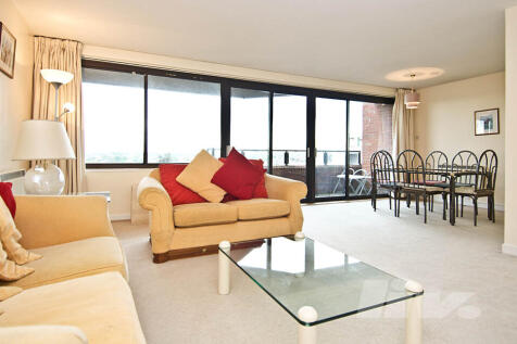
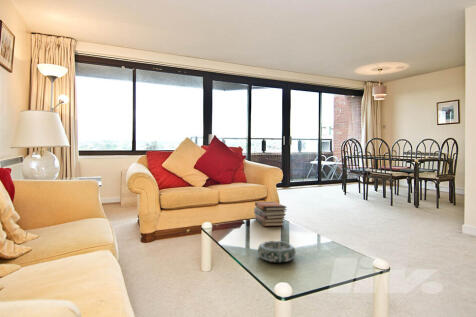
+ book stack (269, 213)
+ decorative bowl (276, 251)
